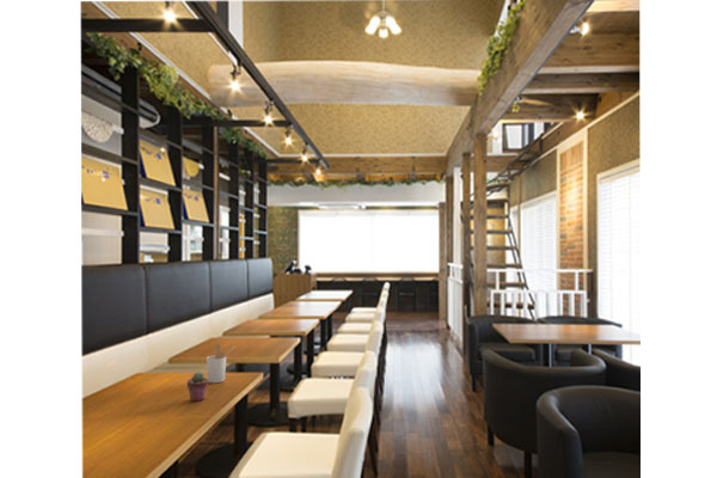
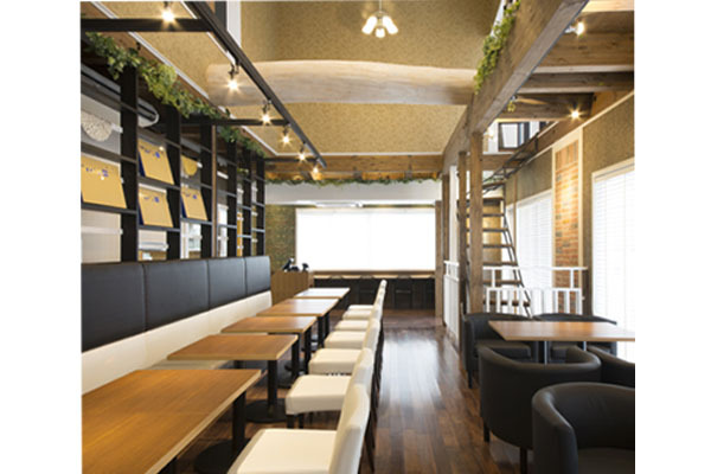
- potted succulent (197, 385)
- utensil holder (221, 362)
